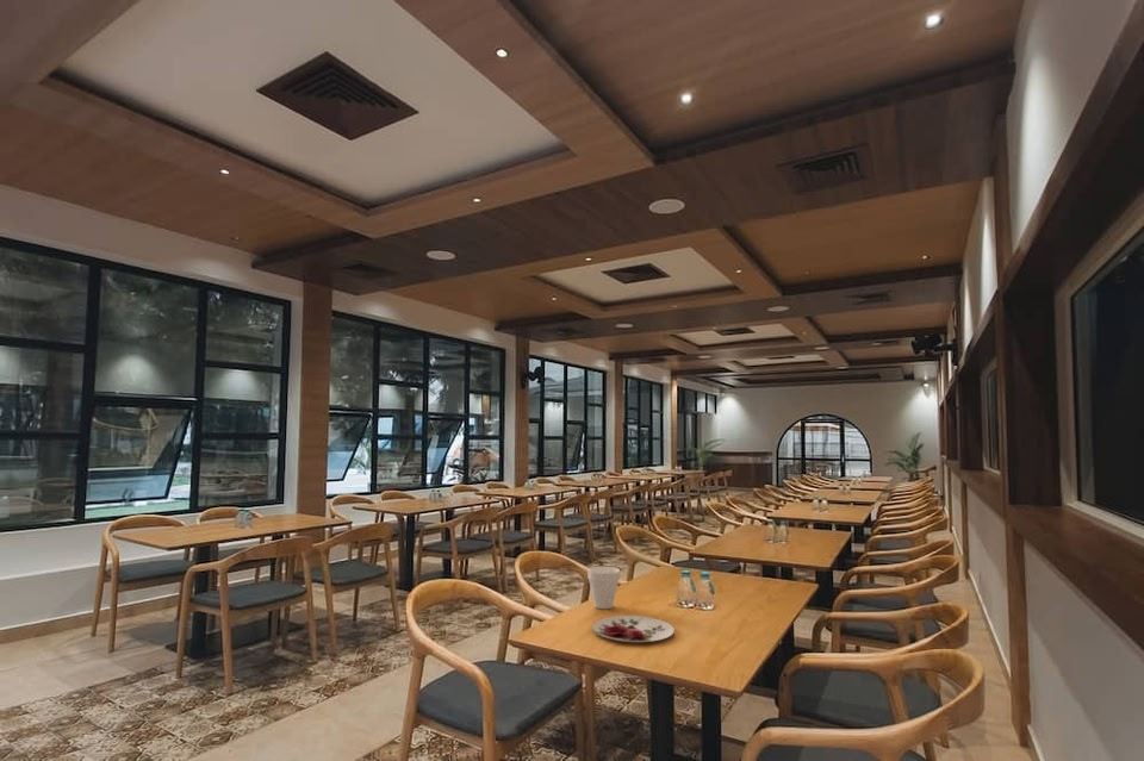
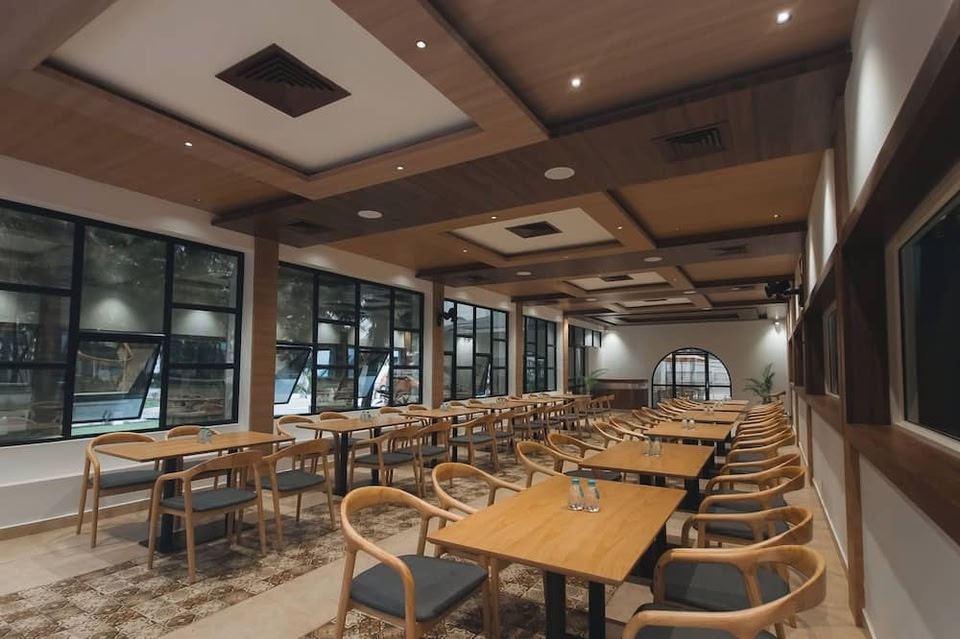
- cup (603, 587)
- plate (633, 626)
